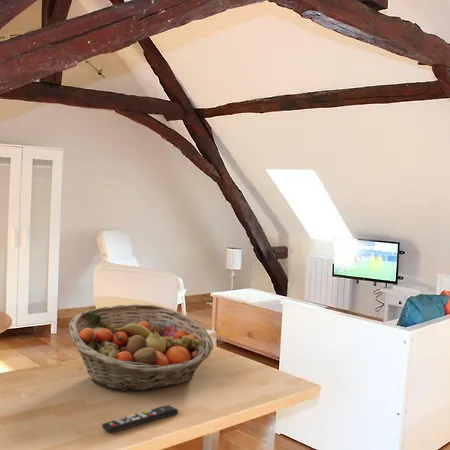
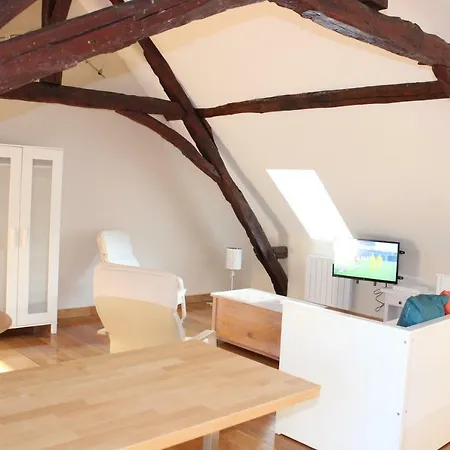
- fruit basket (142, 344)
- remote control (141, 417)
